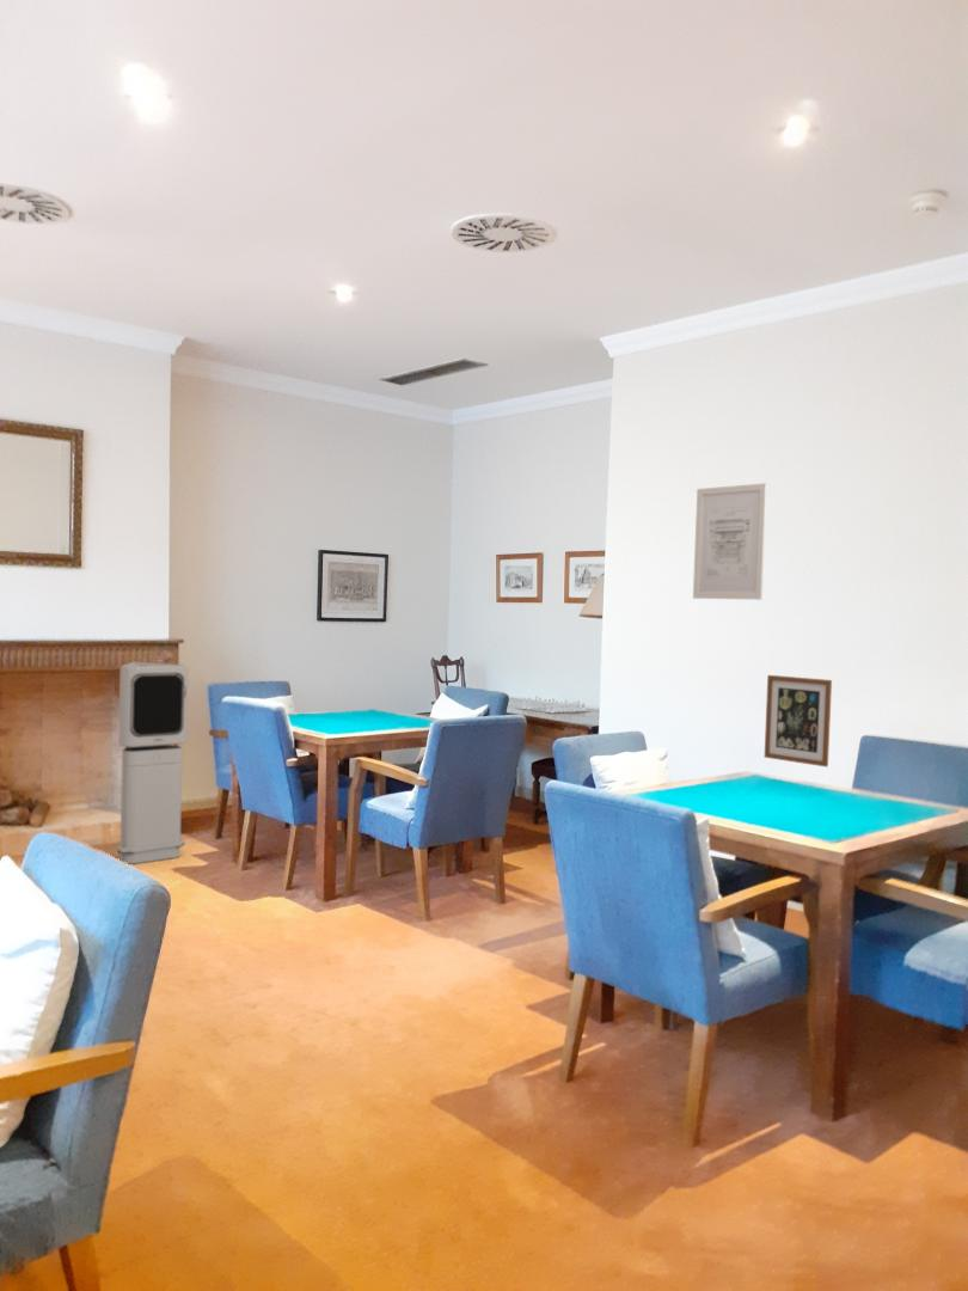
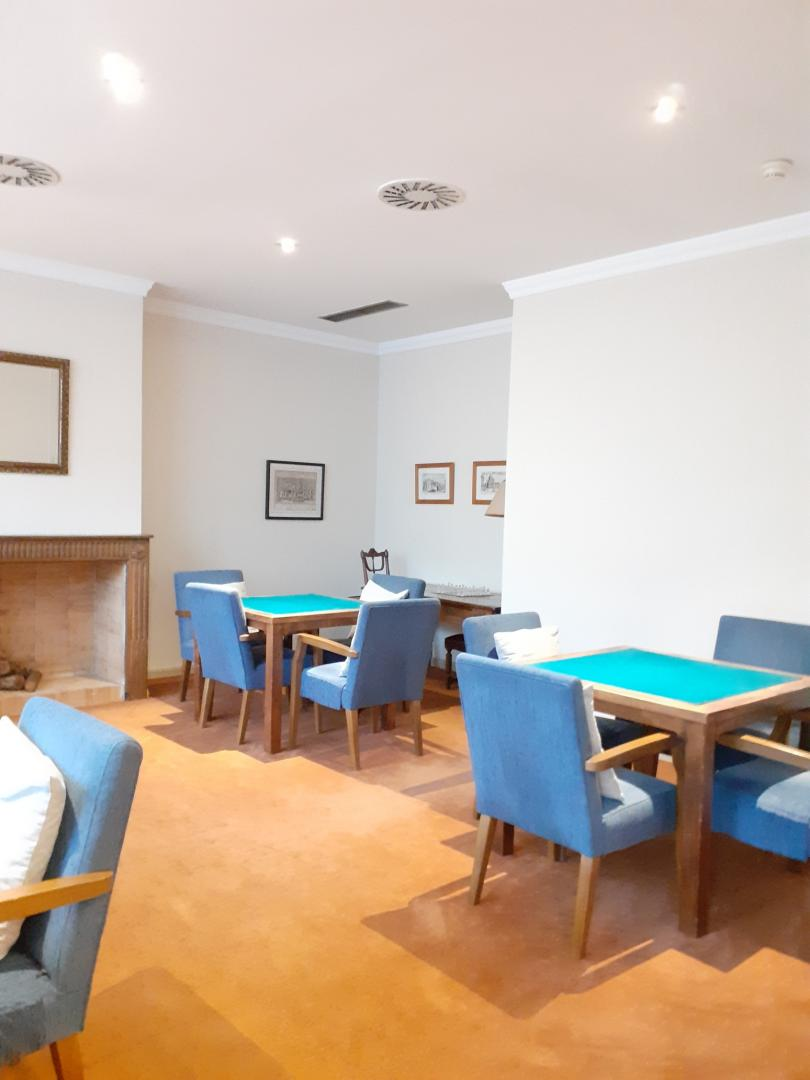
- air purifier (145, 759)
- wall art (797, 720)
- wall art (728, 543)
